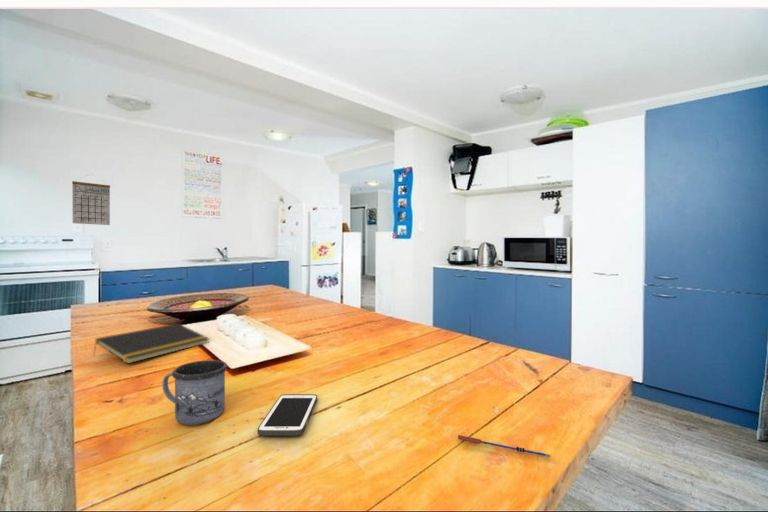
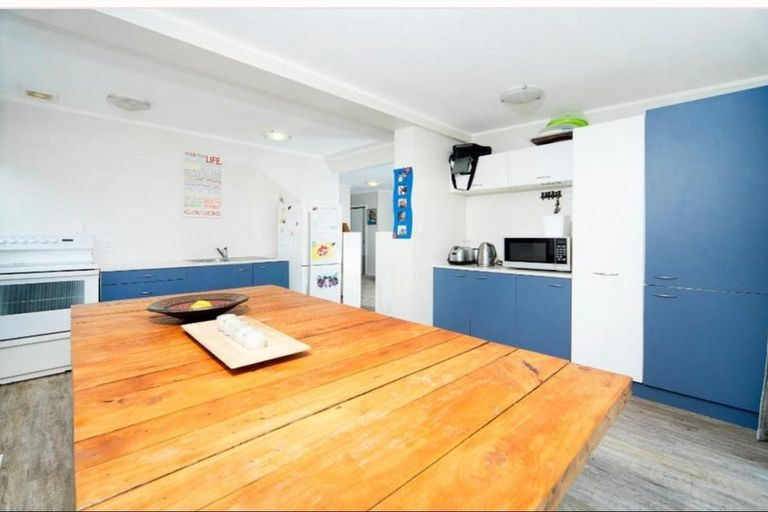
- notepad (156, 340)
- mug (193, 391)
- cell phone (290, 412)
- pen (502, 445)
- calendar (91, 198)
